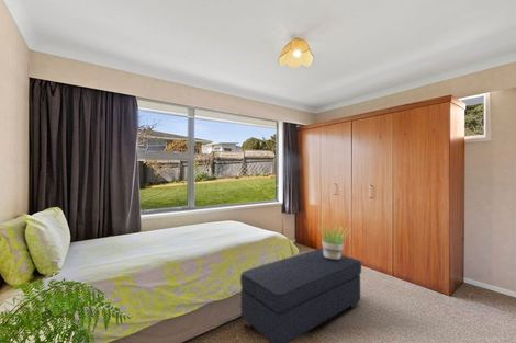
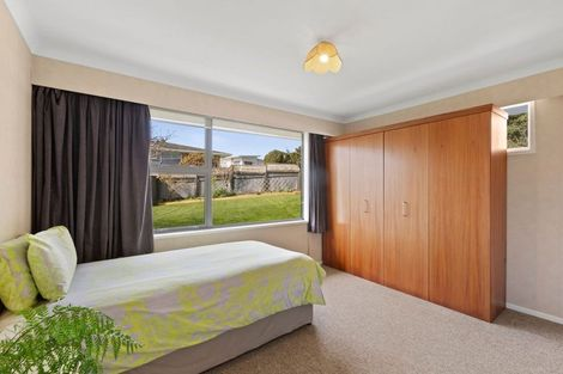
- potted plant (332, 242)
- ottoman (304, 288)
